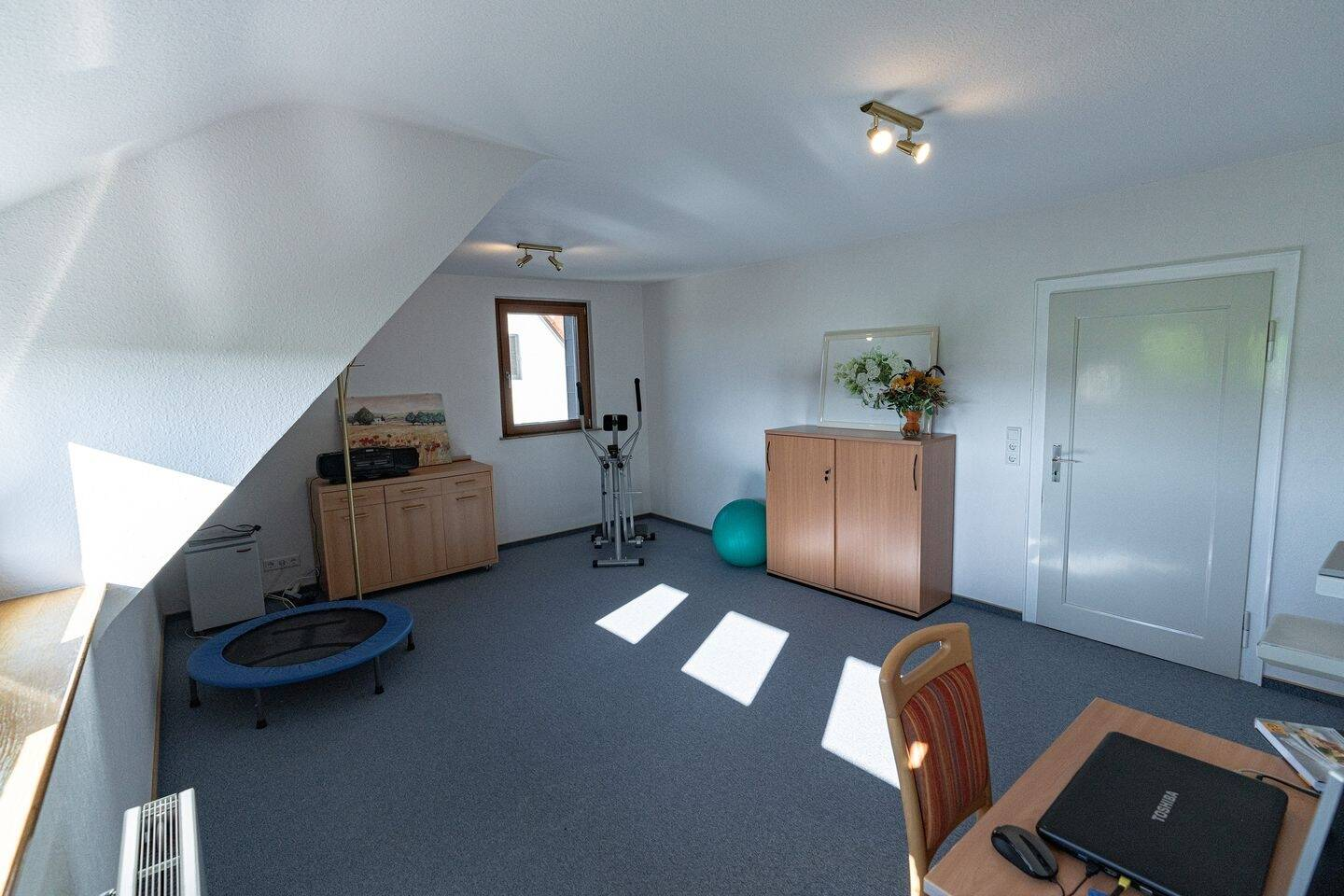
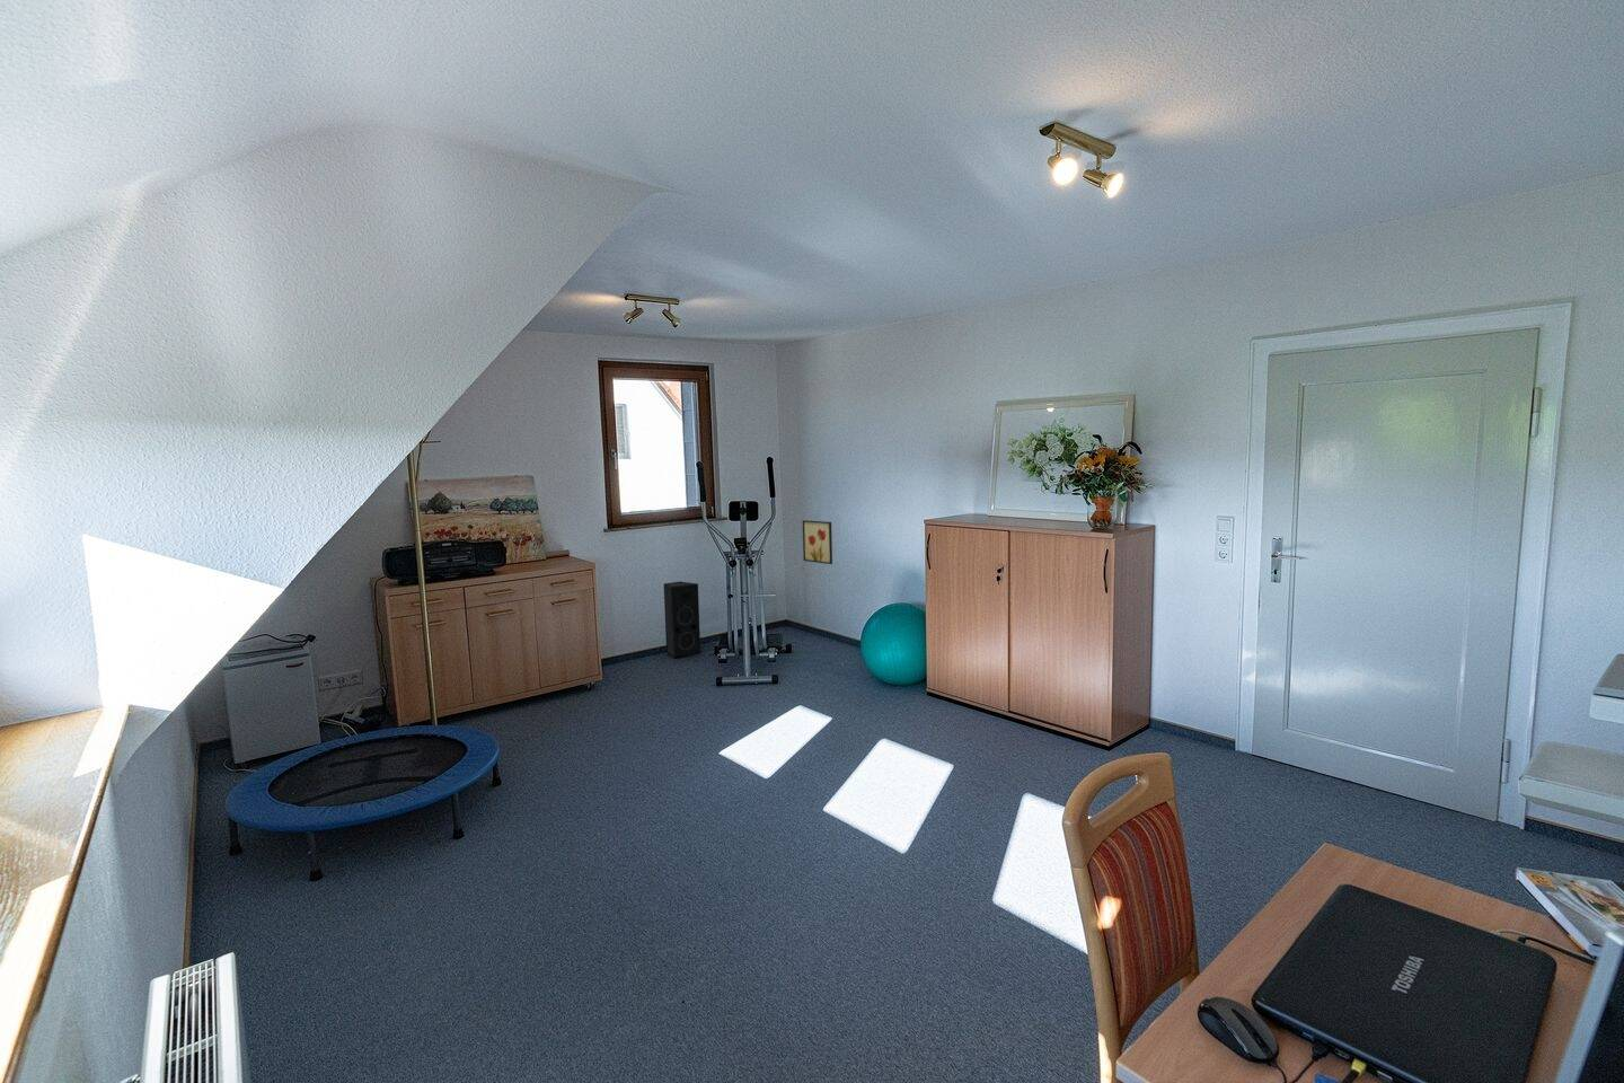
+ speaker (679, 618)
+ wall art (818, 542)
